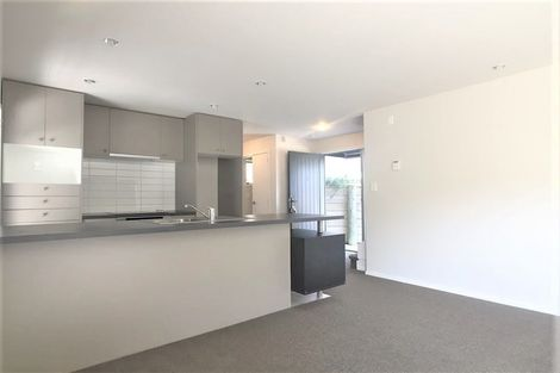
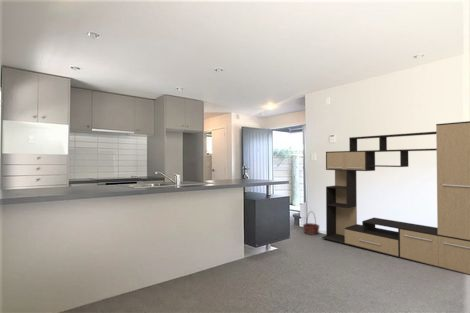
+ media console (391, 166)
+ basket (311, 223)
